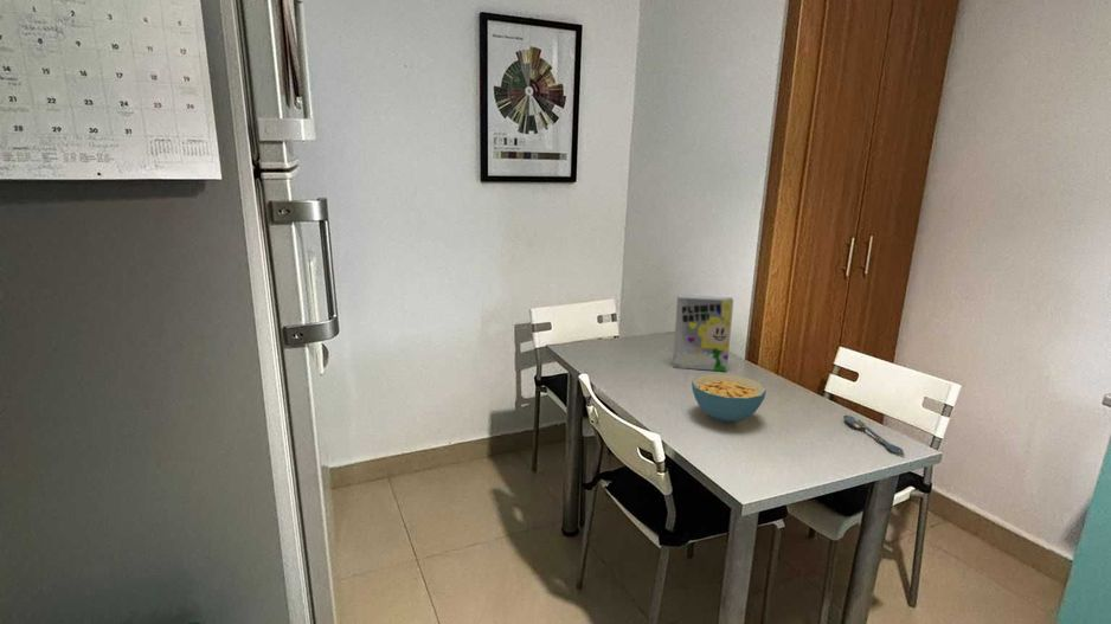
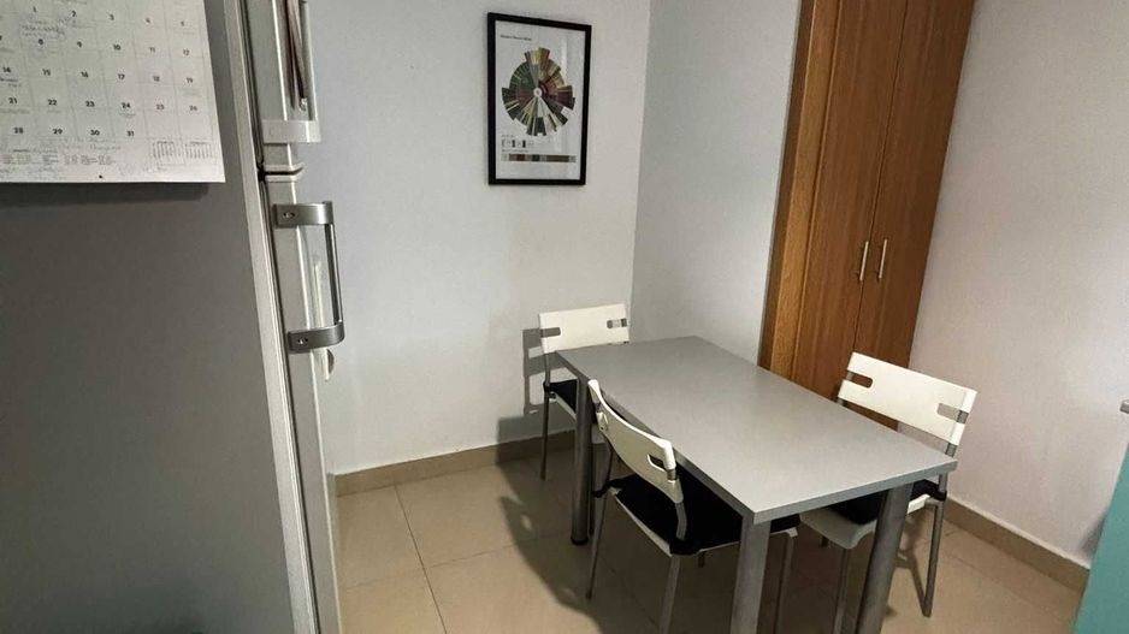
- cereal box (701, 332)
- cereal bowl (726, 401)
- spoon (872, 433)
